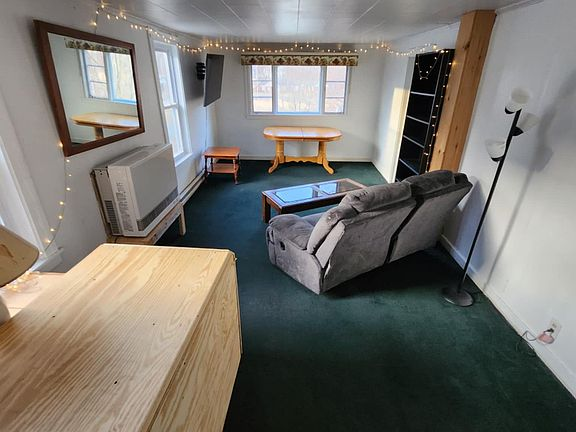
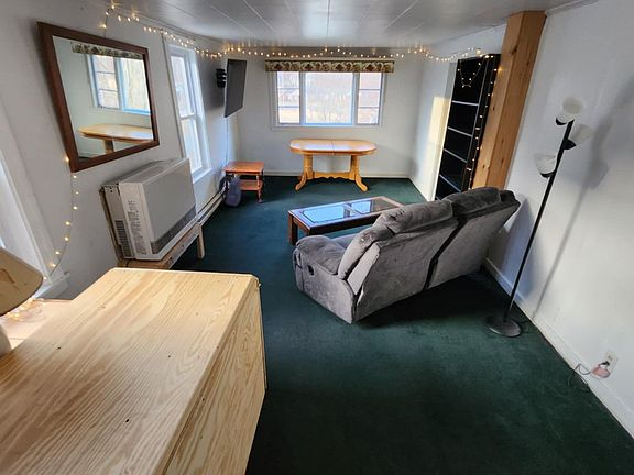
+ backpack (229, 189)
